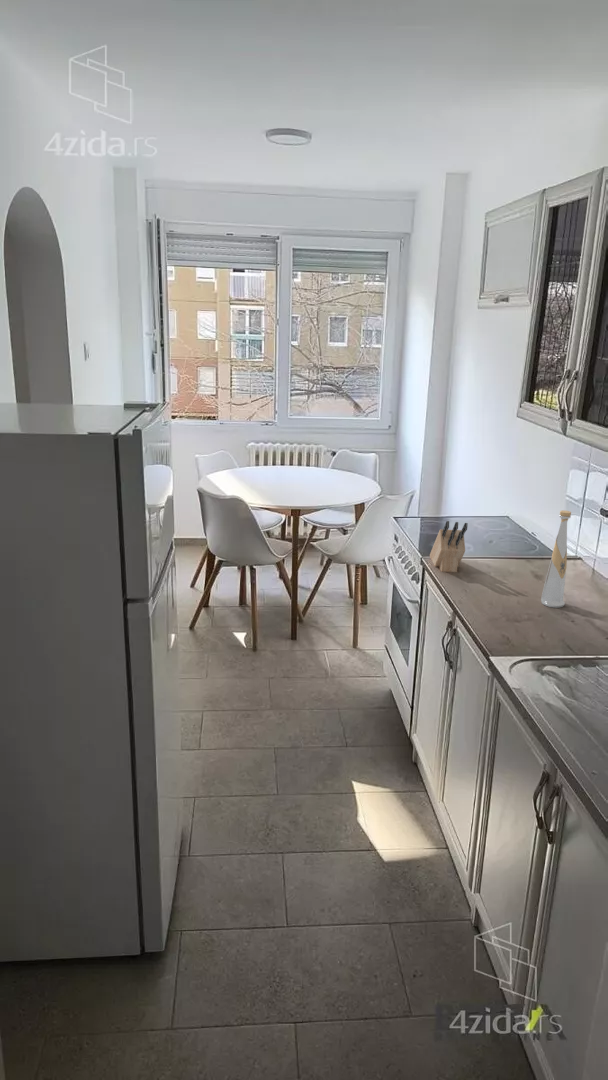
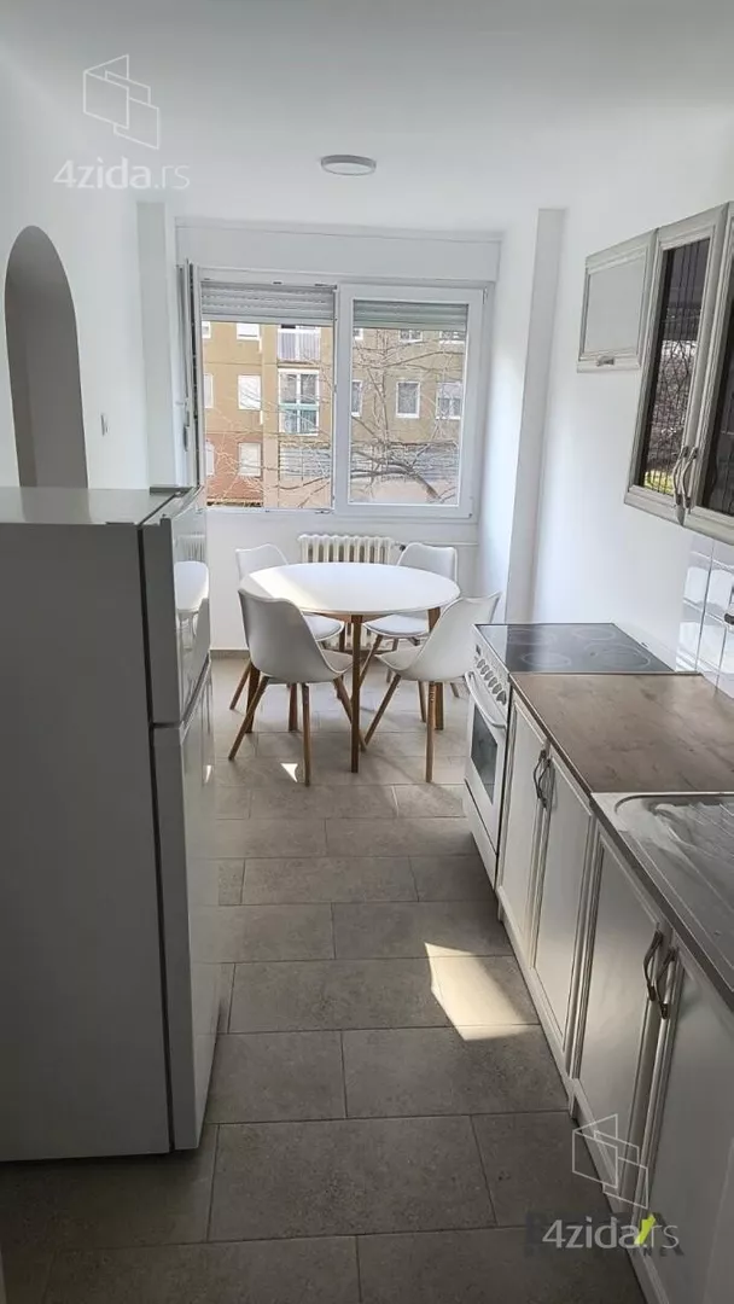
- knife block (448, 541)
- bottle (558, 558)
